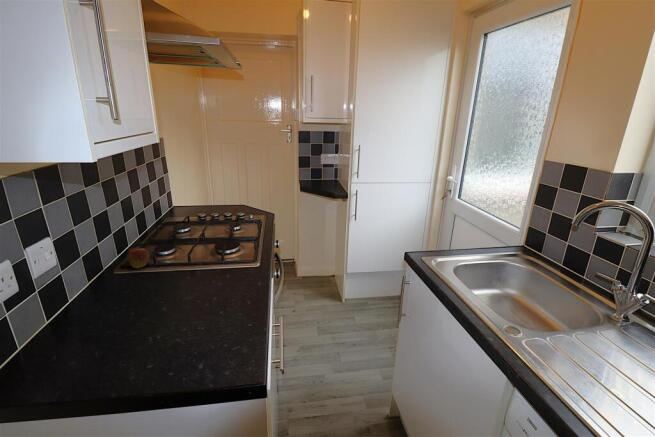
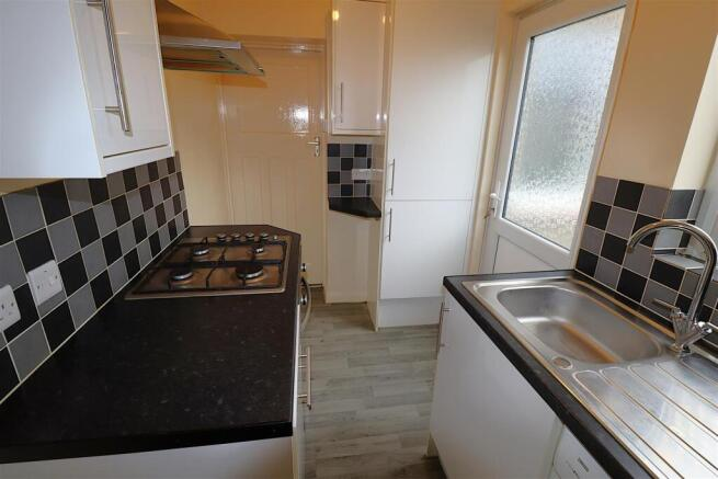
- fruit (138, 256)
